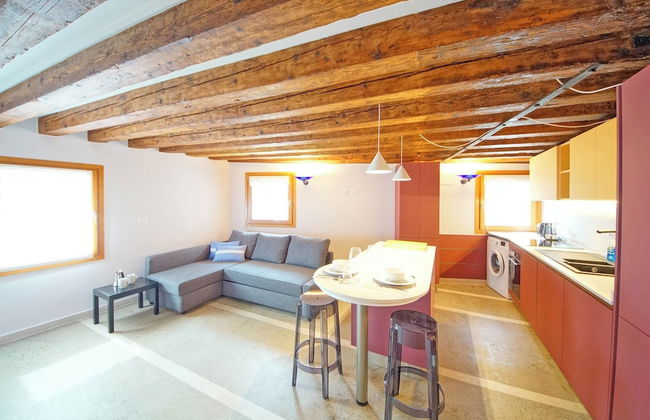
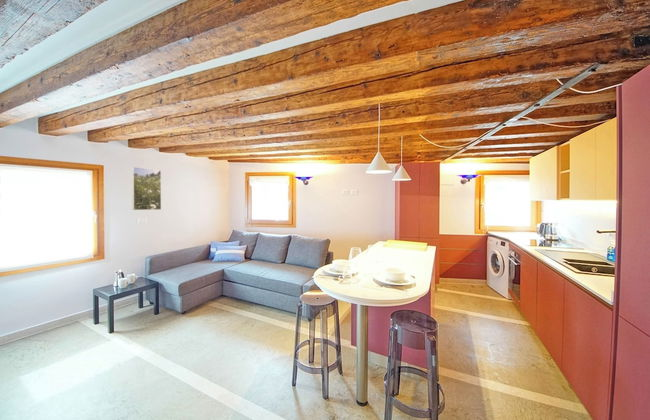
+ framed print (147, 189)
